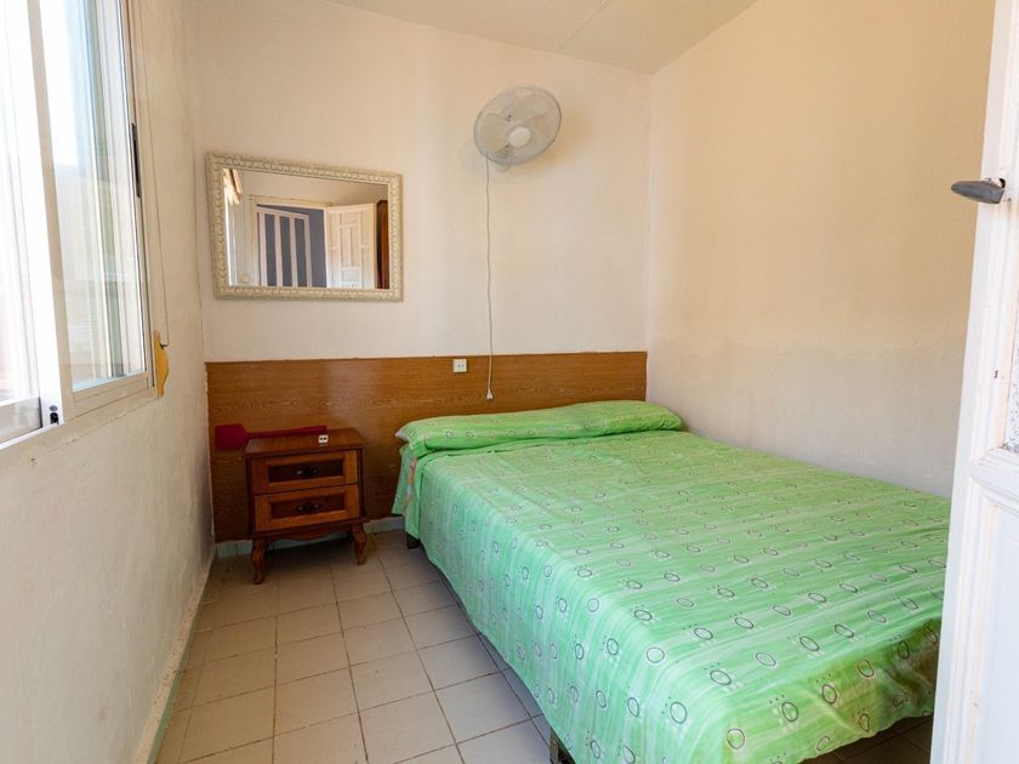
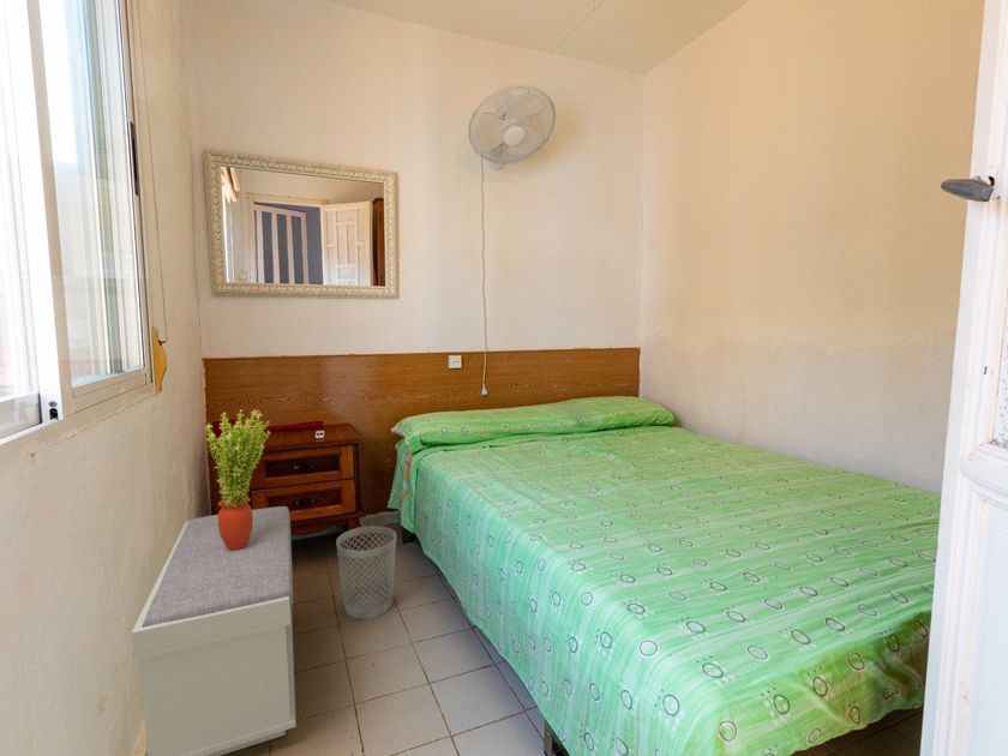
+ potted plant (241, 475)
+ wastebasket (367, 571)
+ bench (234, 612)
